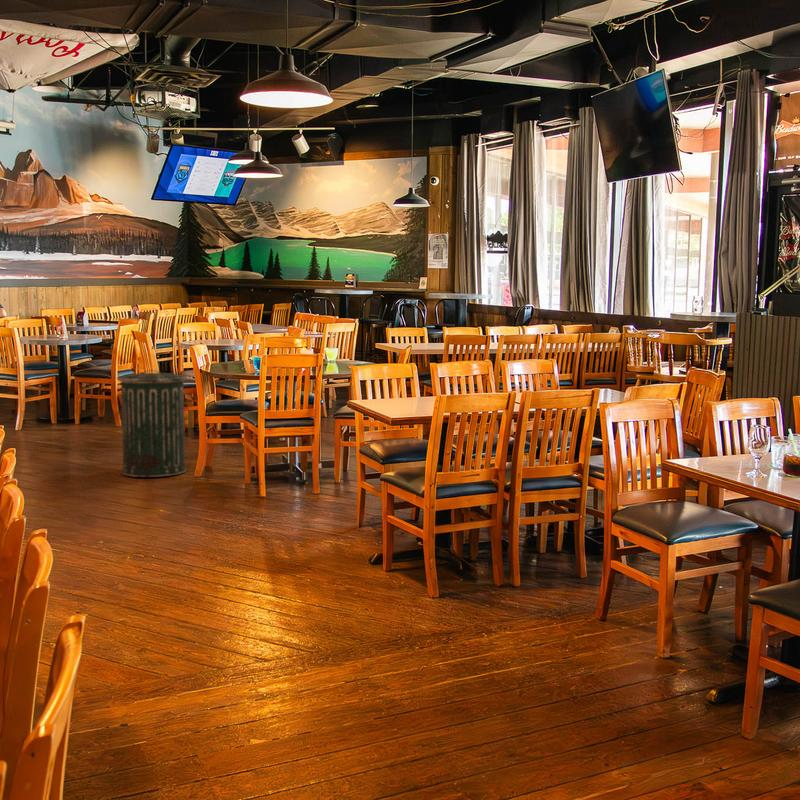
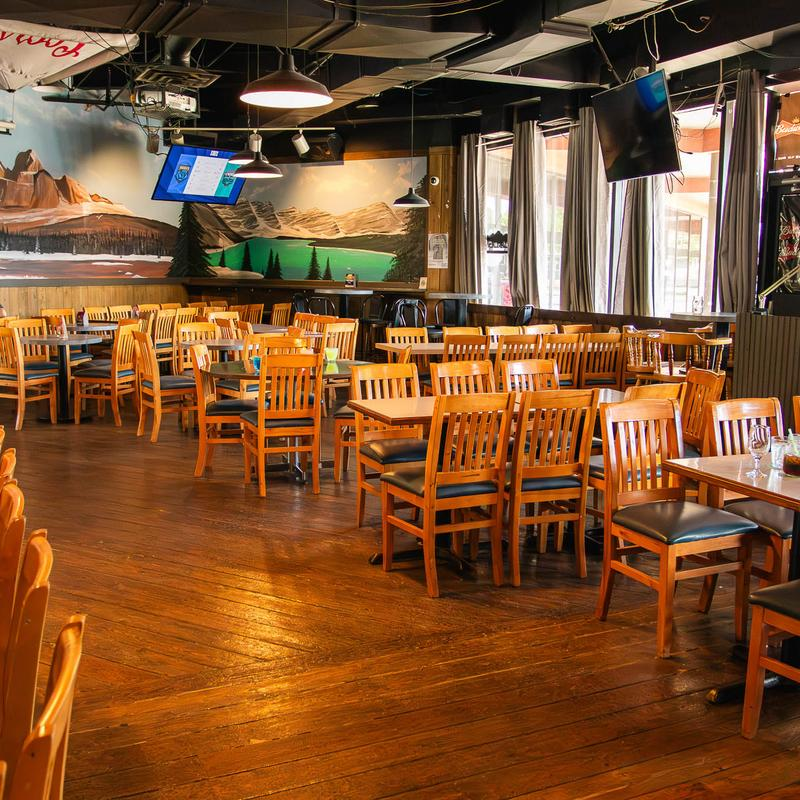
- trash can (153, 421)
